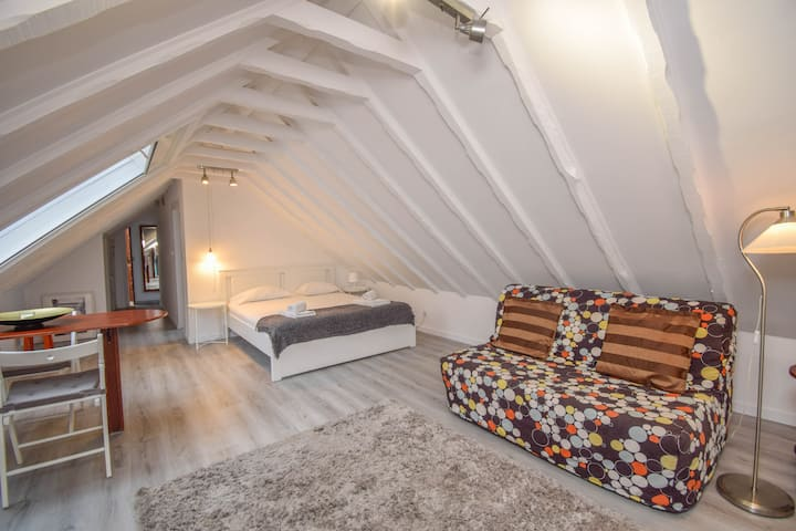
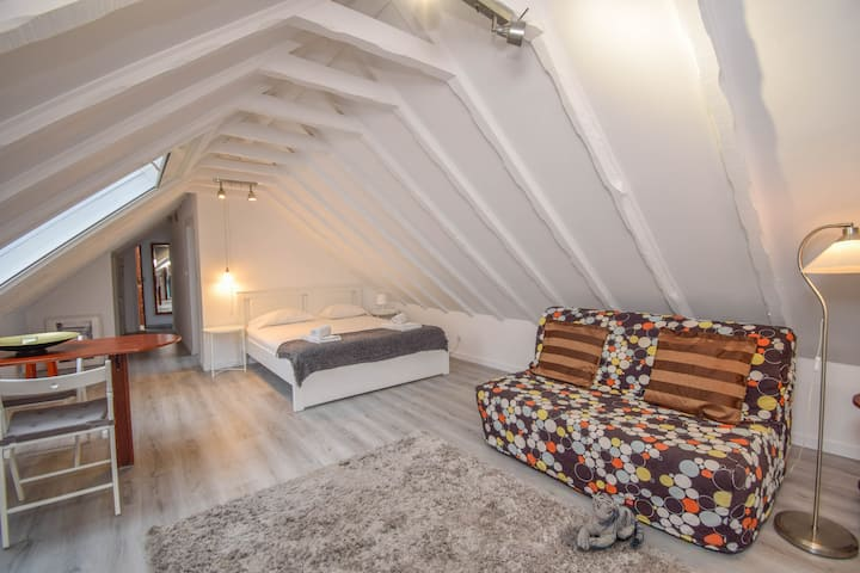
+ plush toy (610, 515)
